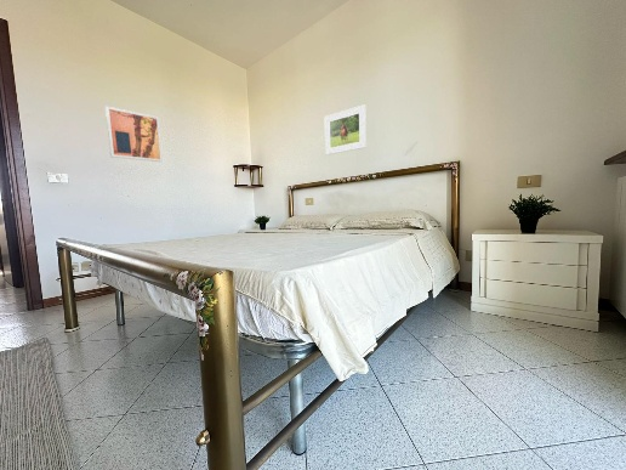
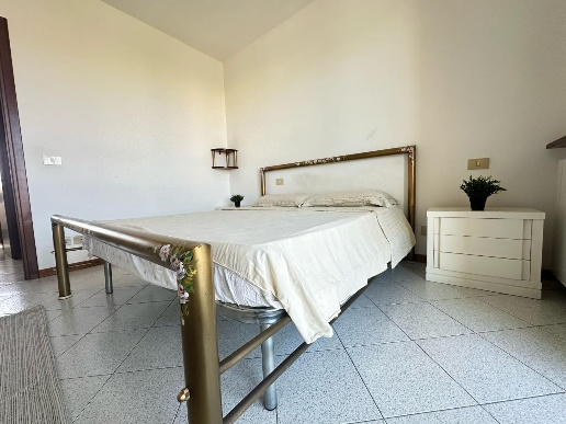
- wall art (135, 136)
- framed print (343, 131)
